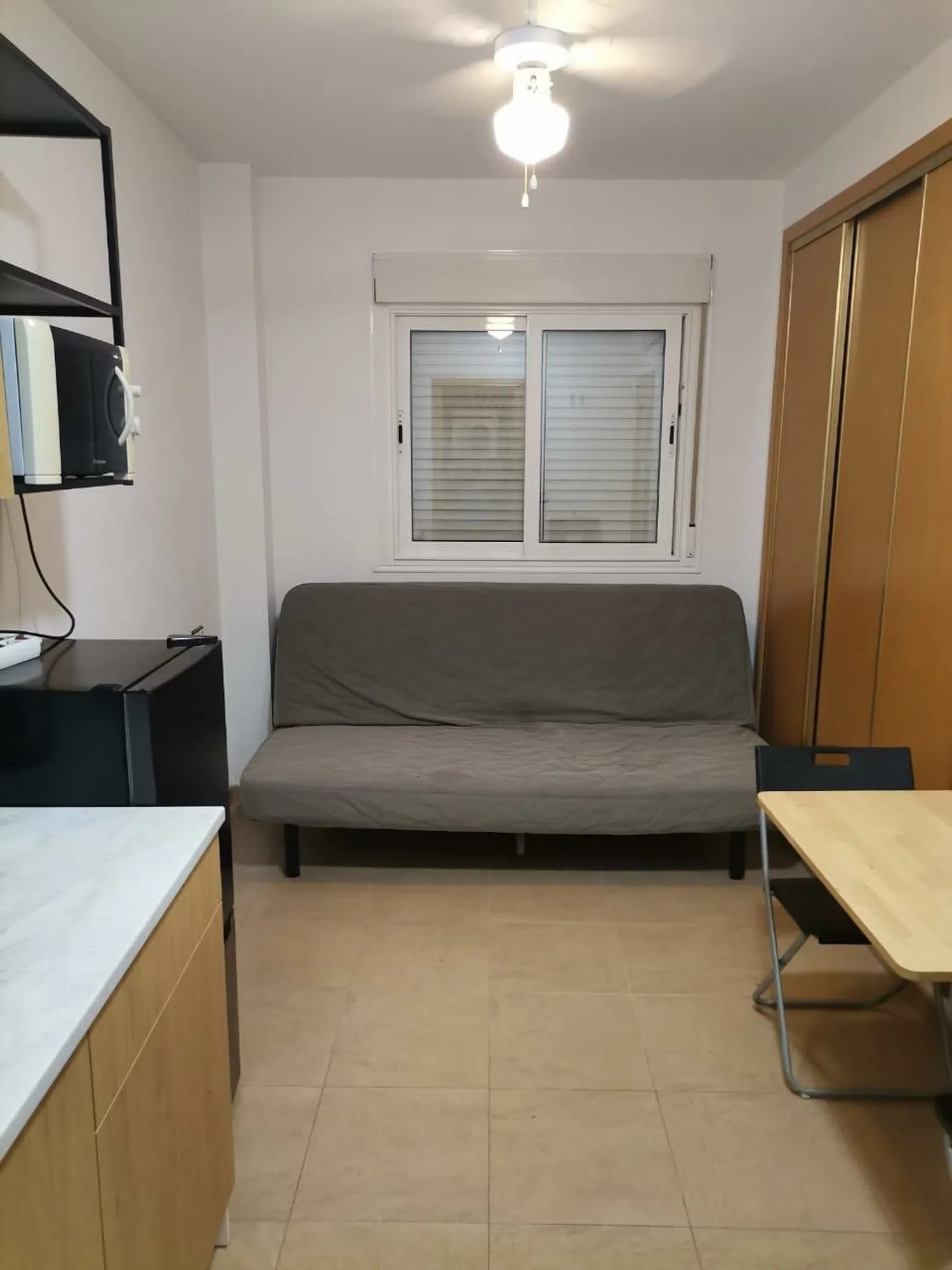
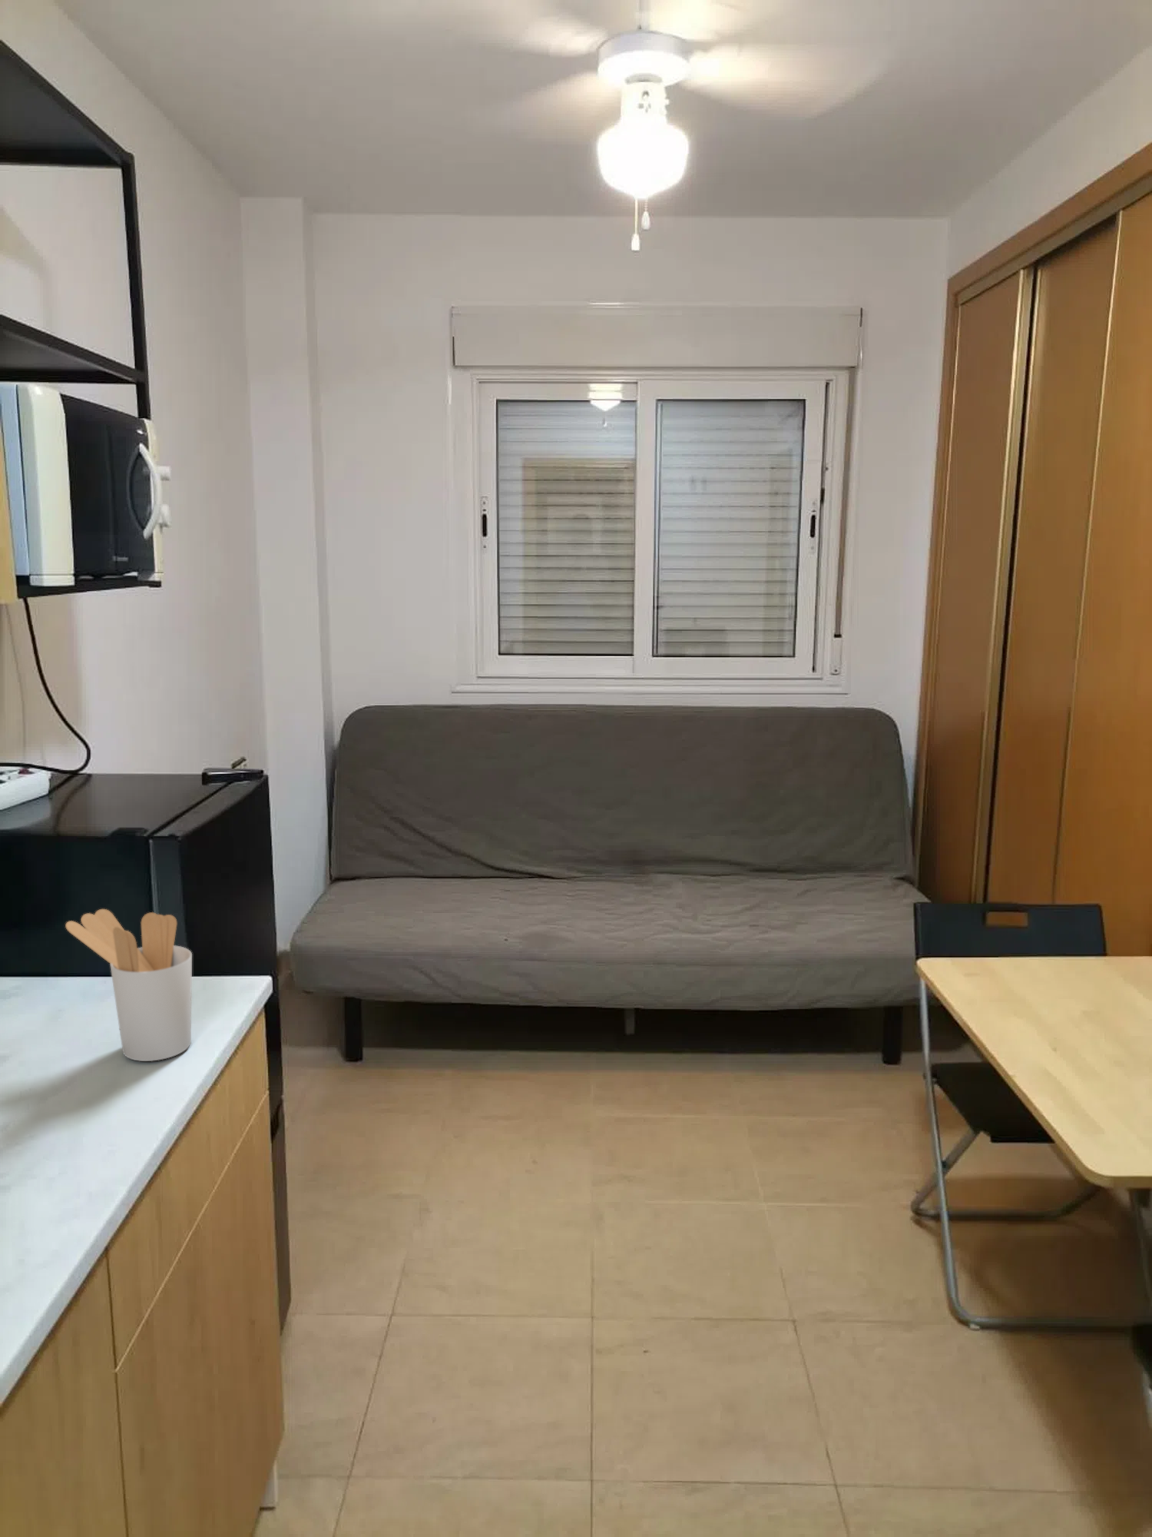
+ utensil holder (133, 980)
